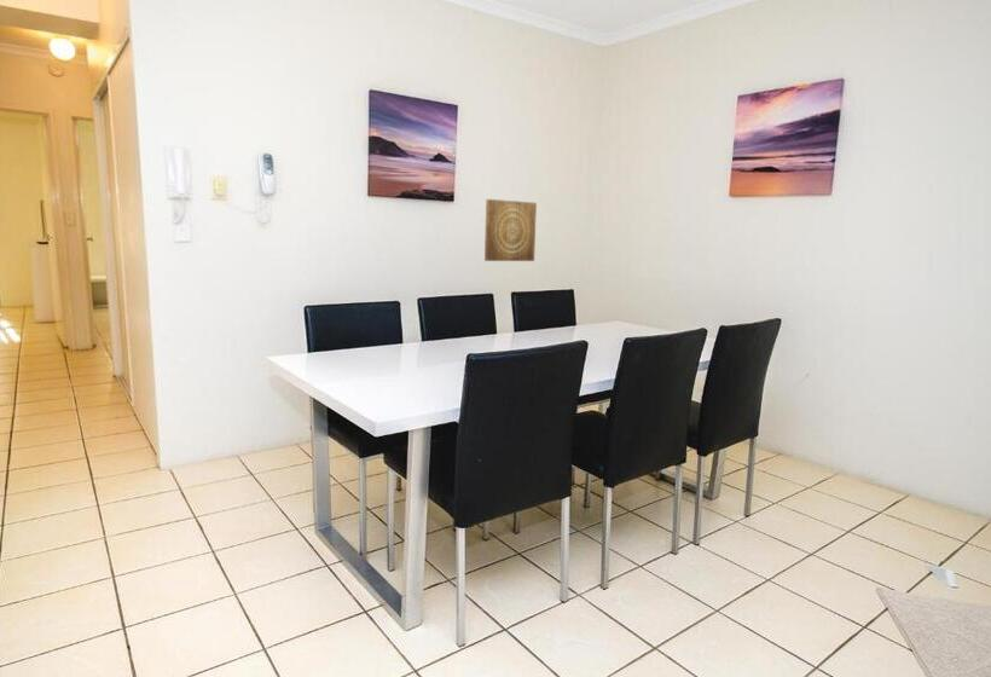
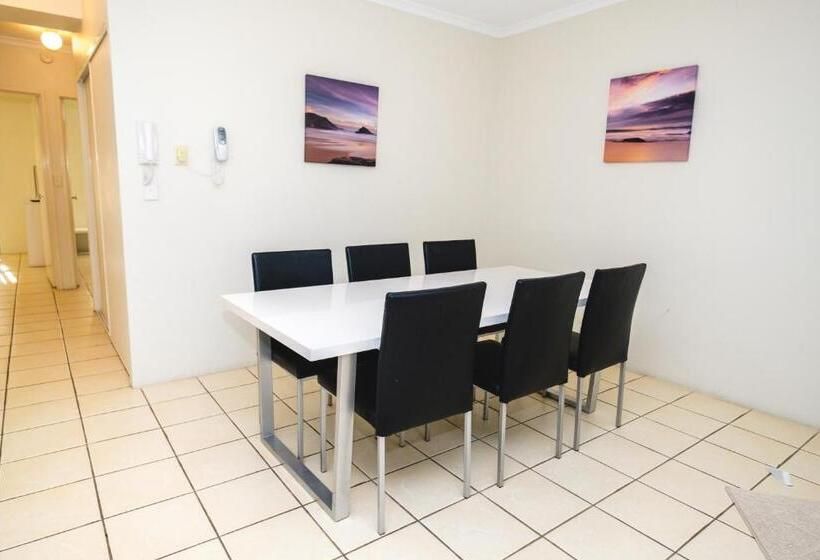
- wall art (510, 231)
